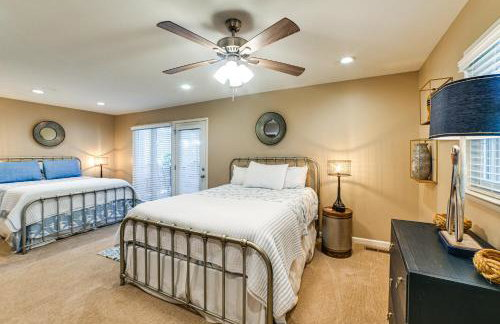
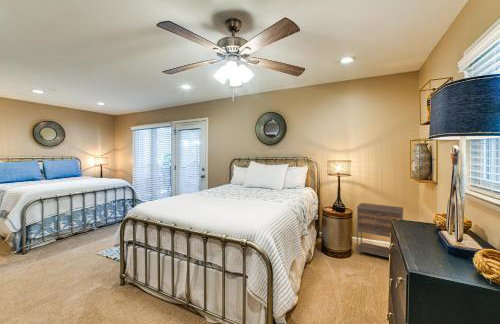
+ nightstand (379, 231)
